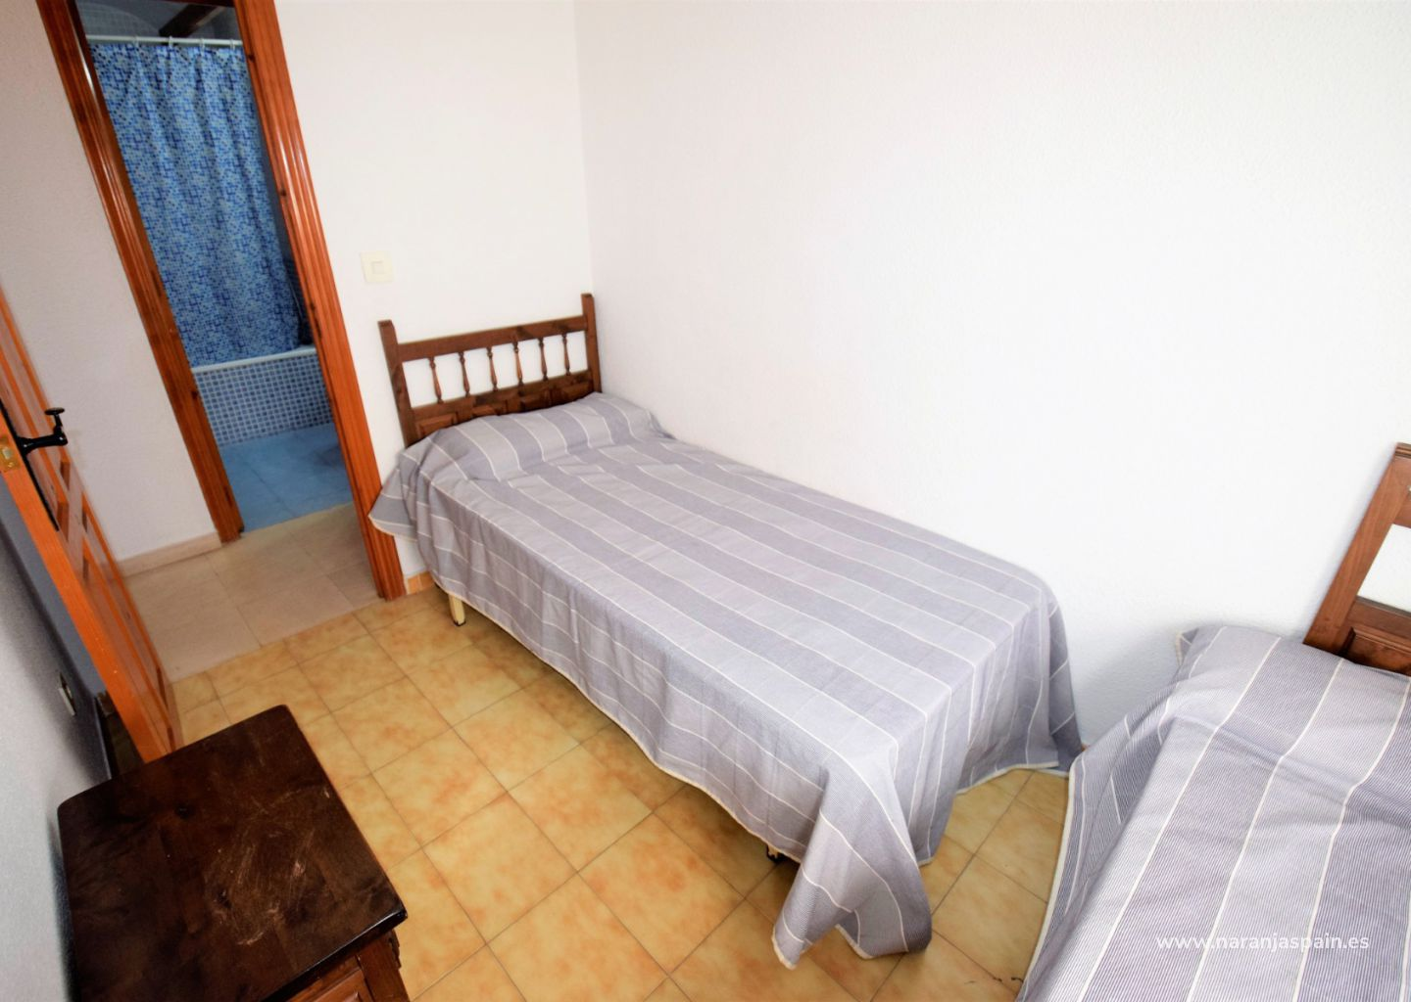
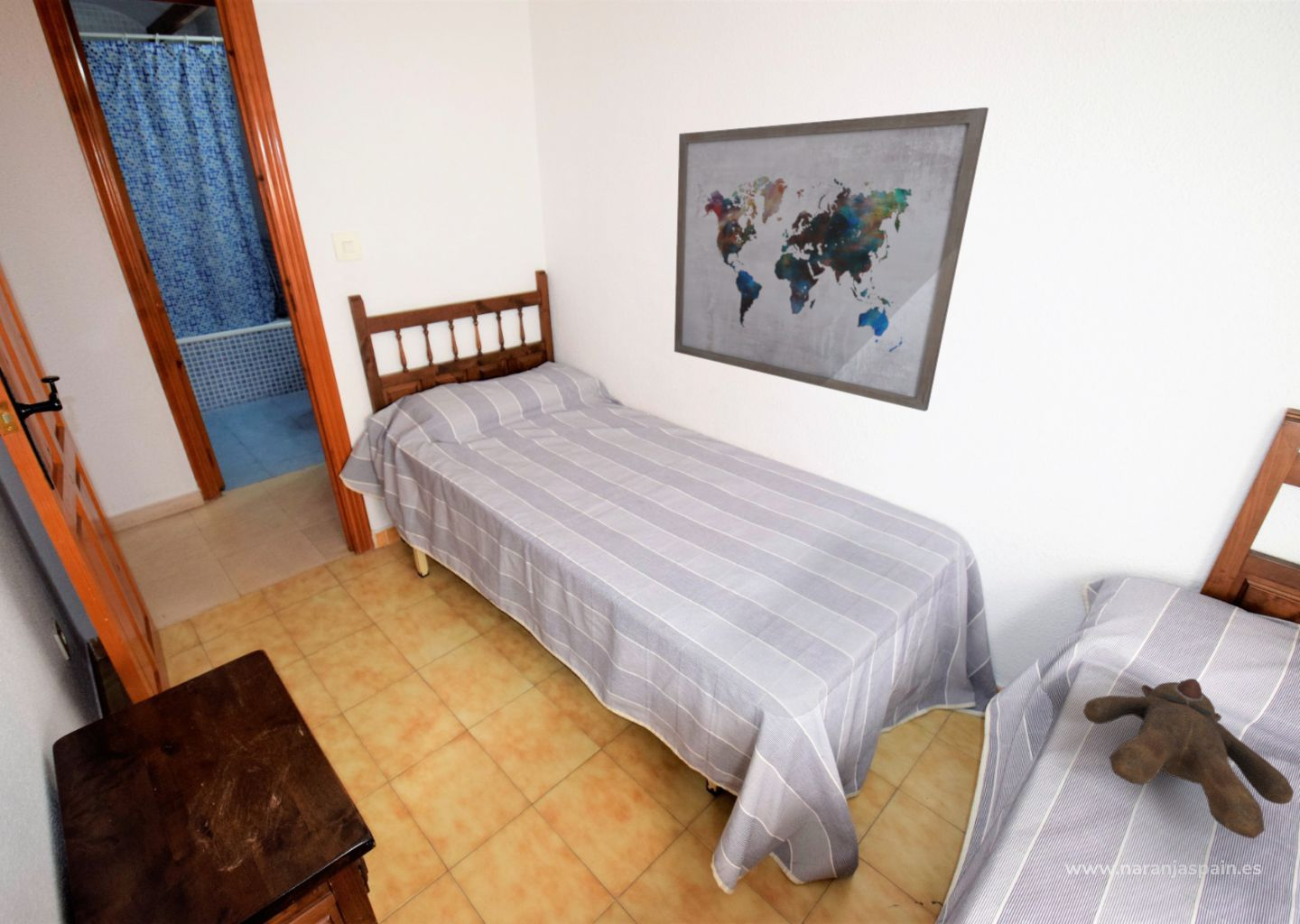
+ teddy bear (1179, 745)
+ wall art (793, 260)
